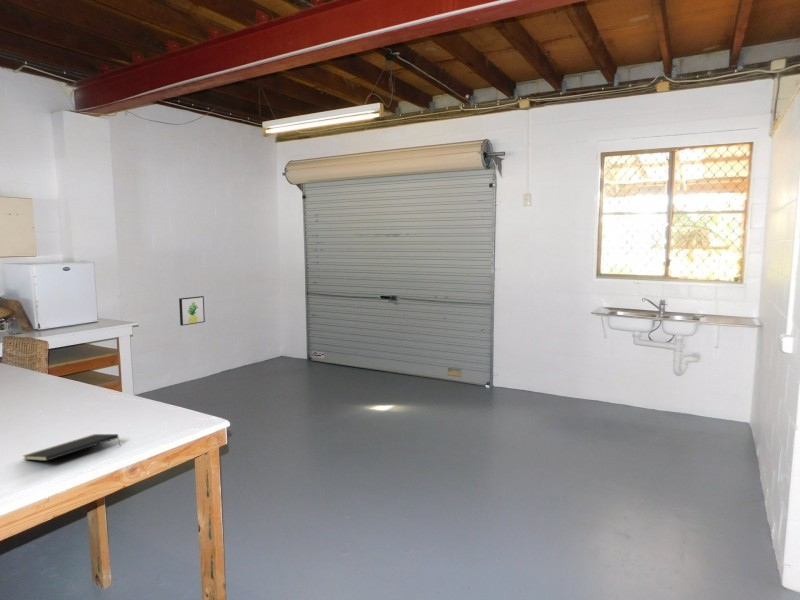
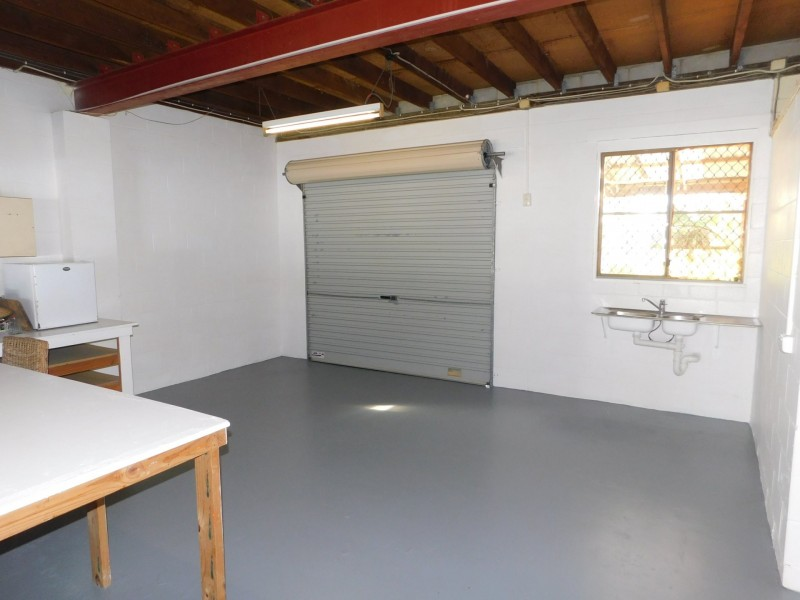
- wall art (192, 310)
- notepad (72, 446)
